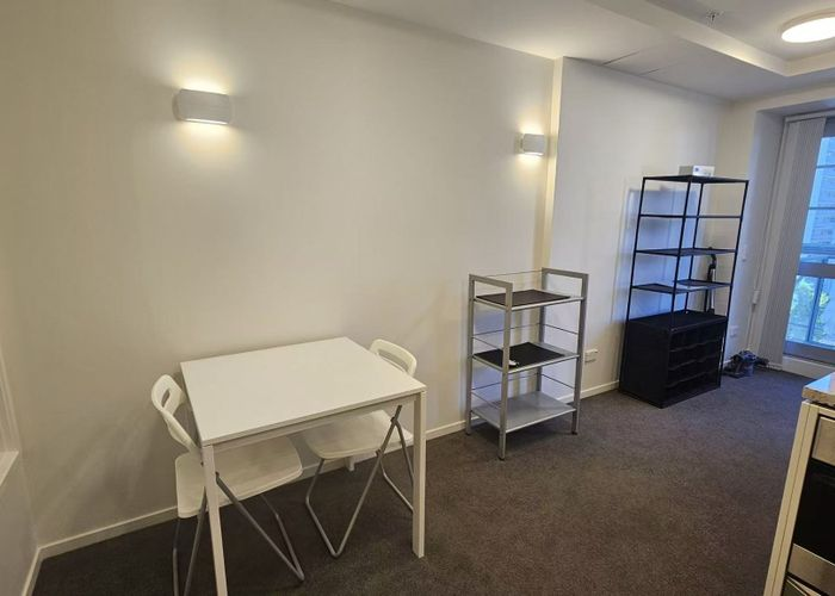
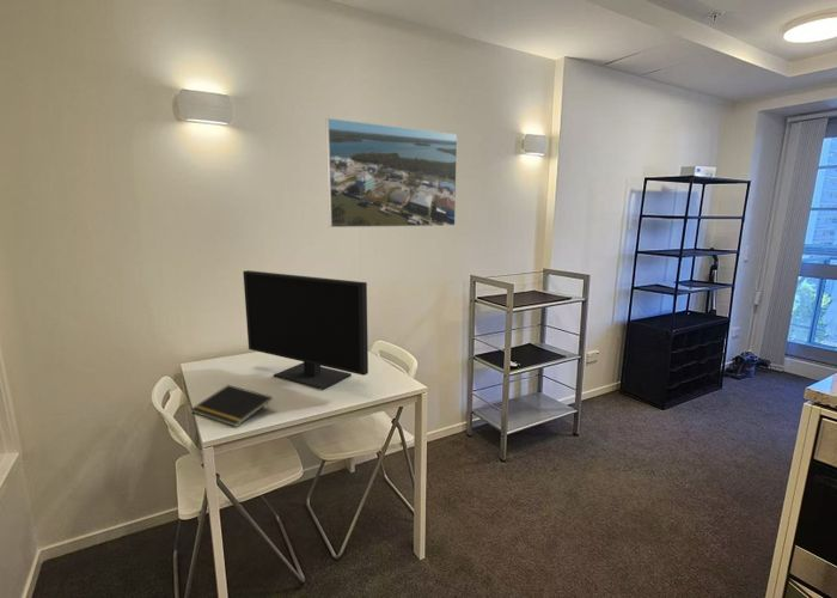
+ notepad (232, 404)
+ monitor (310, 327)
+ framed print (397, 177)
